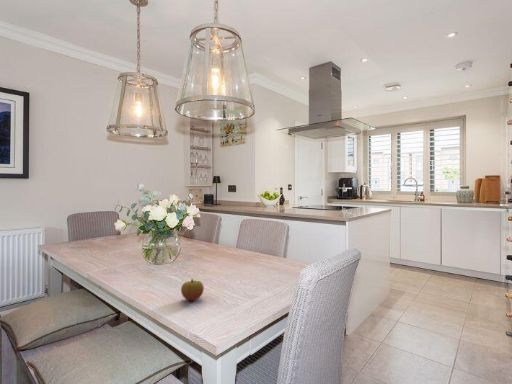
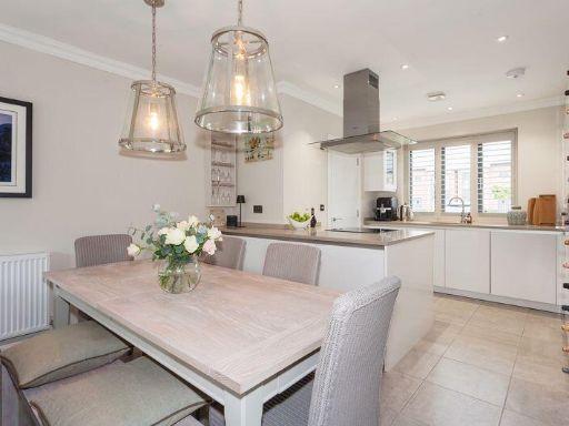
- apple (192, 289)
